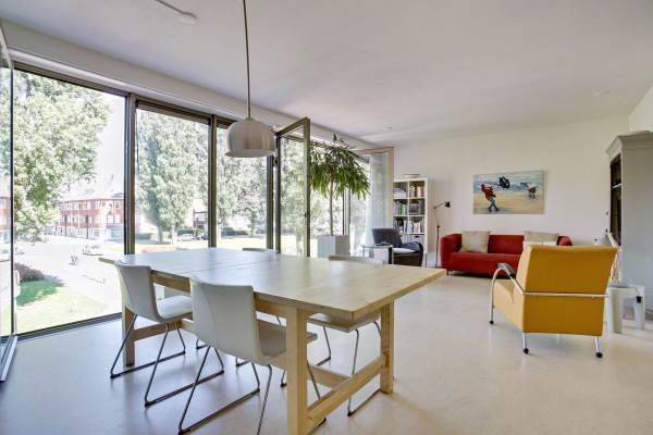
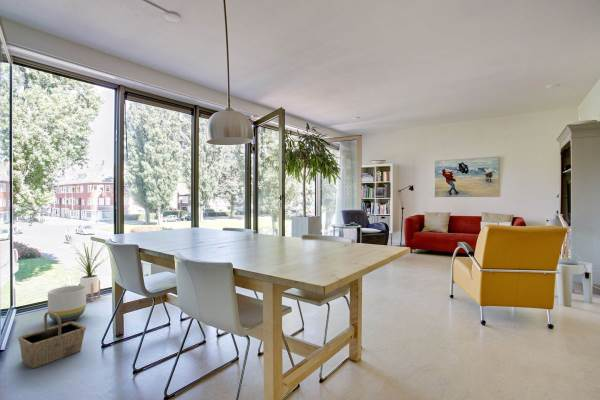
+ basket (53, 334)
+ house plant (89, 268)
+ planter (67, 304)
